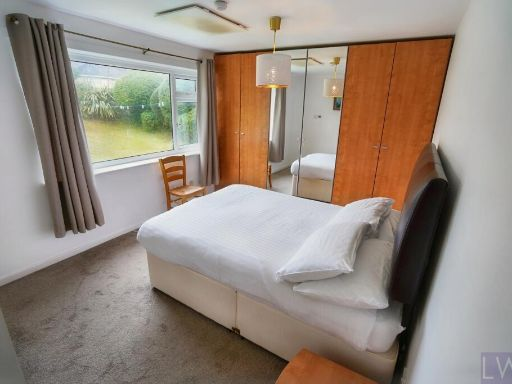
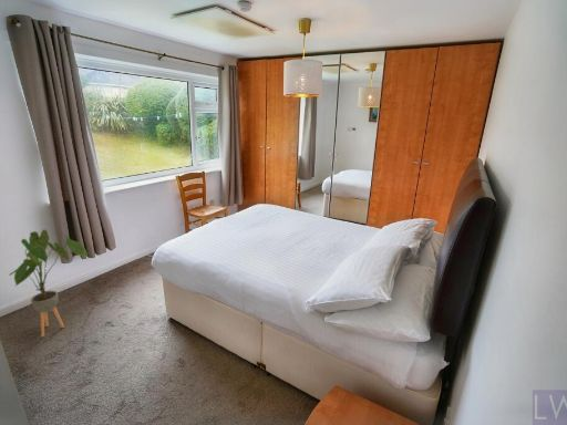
+ house plant (44, 280)
